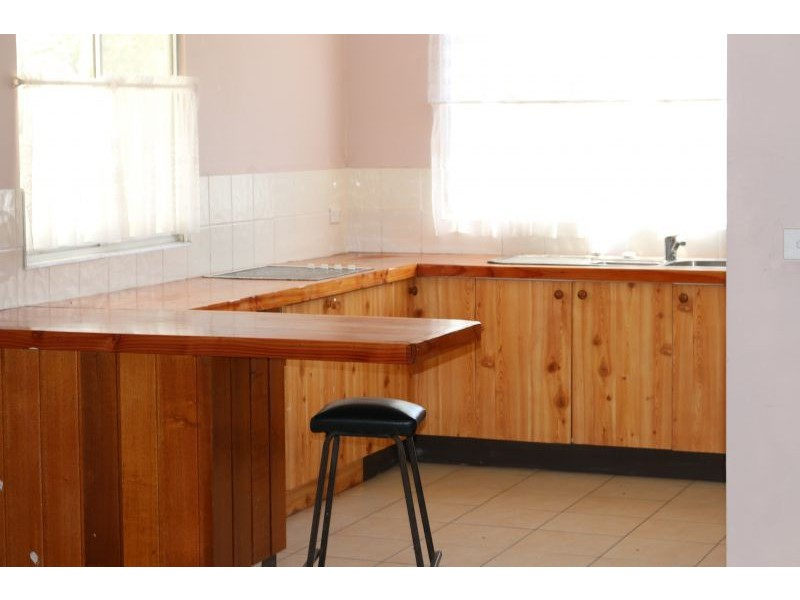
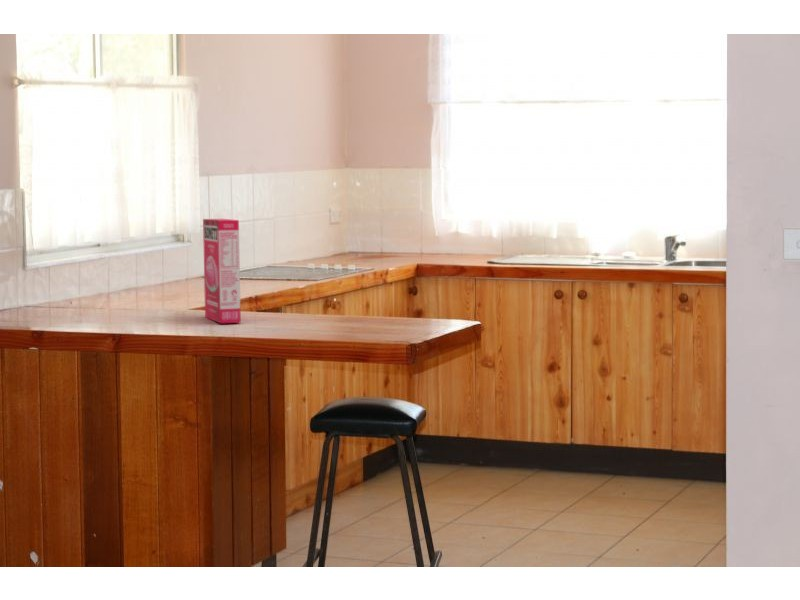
+ cereal box (221, 269)
